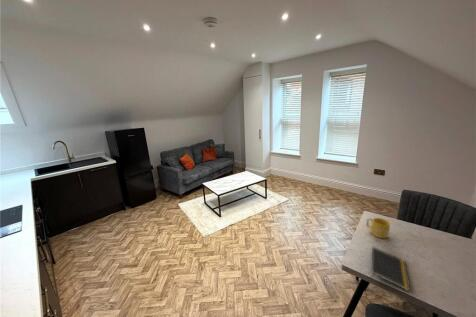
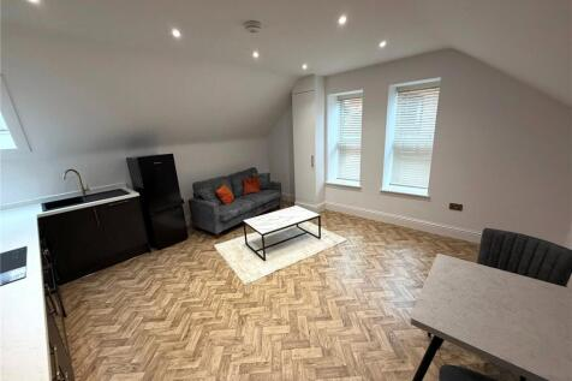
- notepad (389, 266)
- mug (377, 226)
